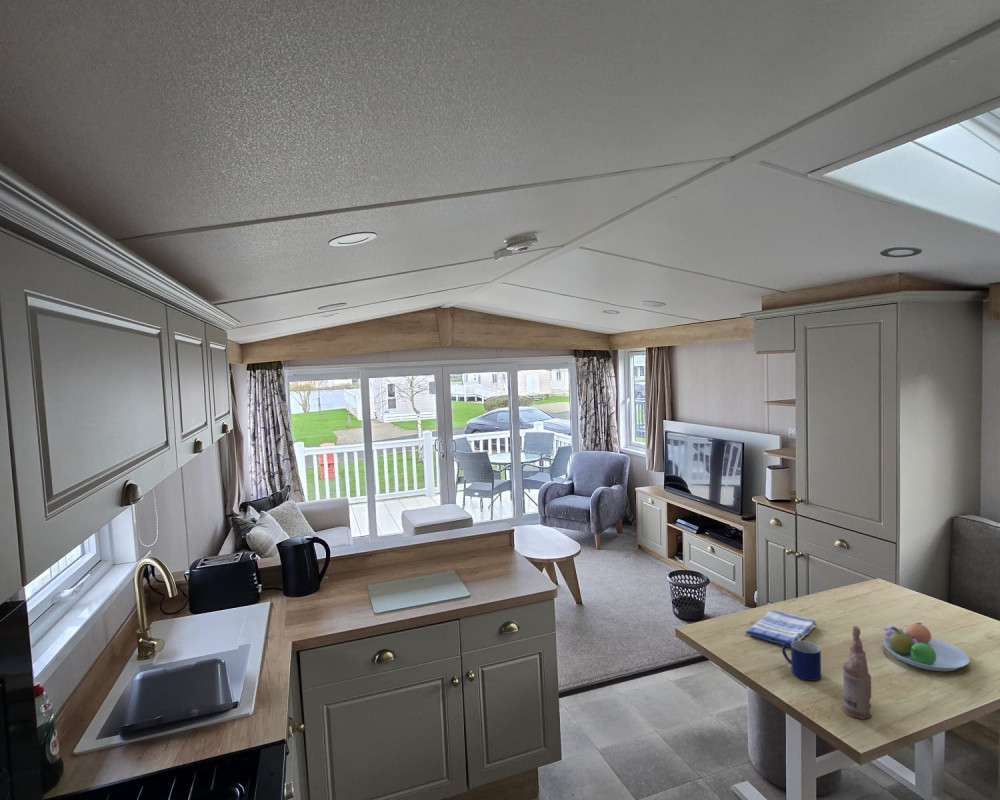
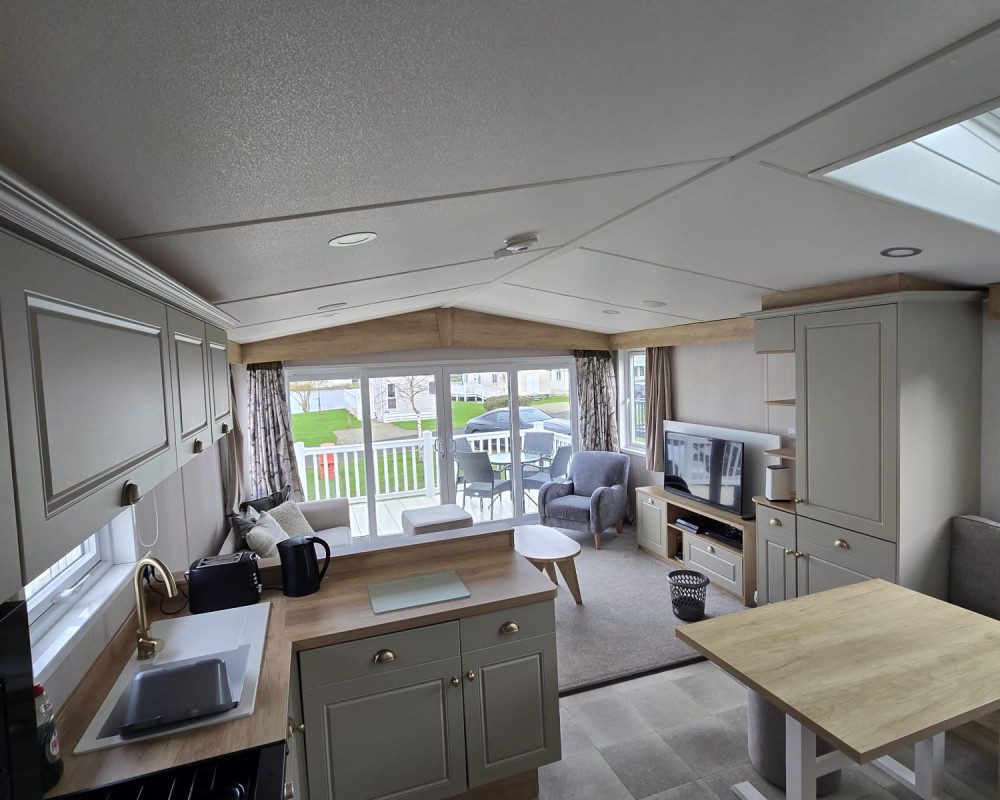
- bottle (855, 668)
- mug (800, 657)
- fruit bowl (922, 643)
- dish towel (781, 626)
